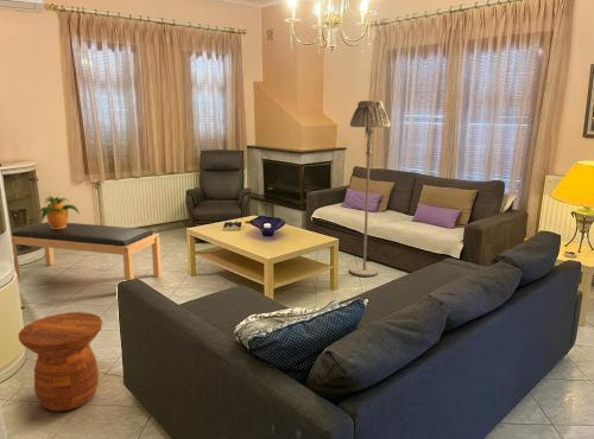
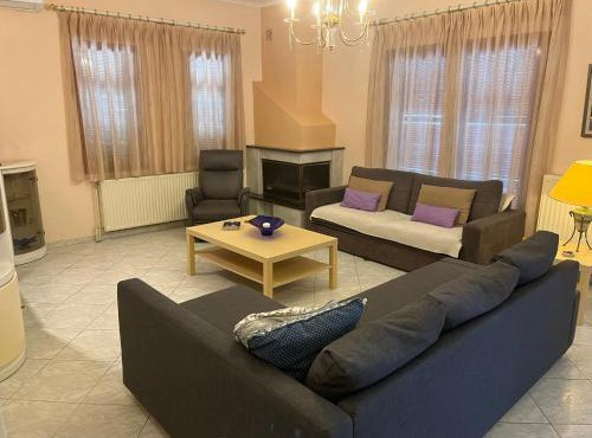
- potted plant (56, 210)
- bench (84, 250)
- side table (65, 362)
- floor lamp (367, 189)
